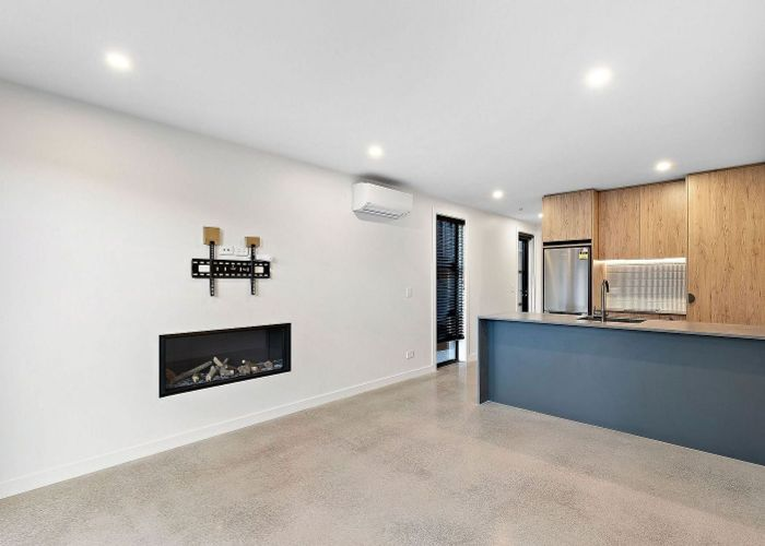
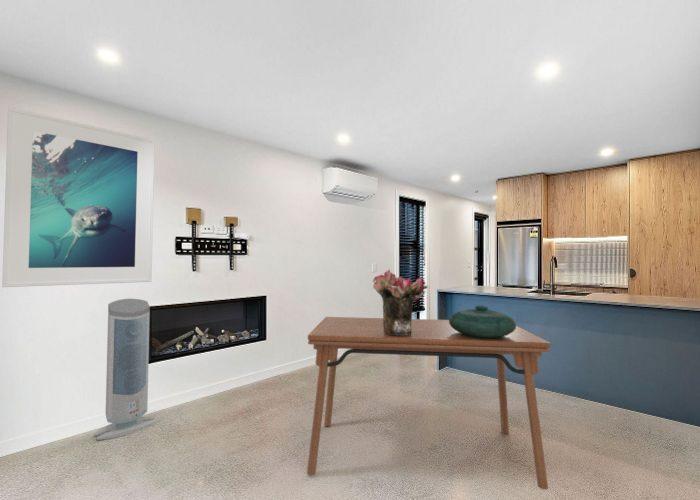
+ air purifier (128, 363)
+ decorative bowl (481, 319)
+ bouquet (399, 301)
+ dining table (423, 355)
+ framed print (87, 204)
